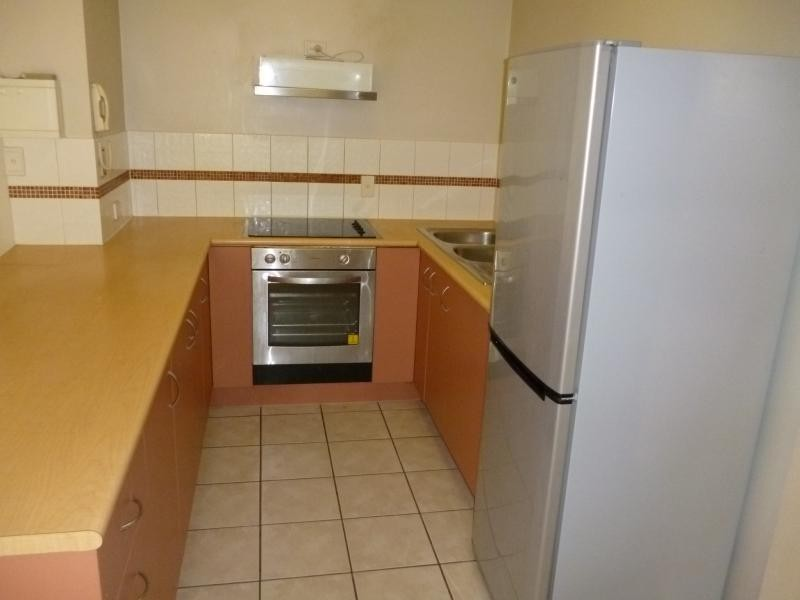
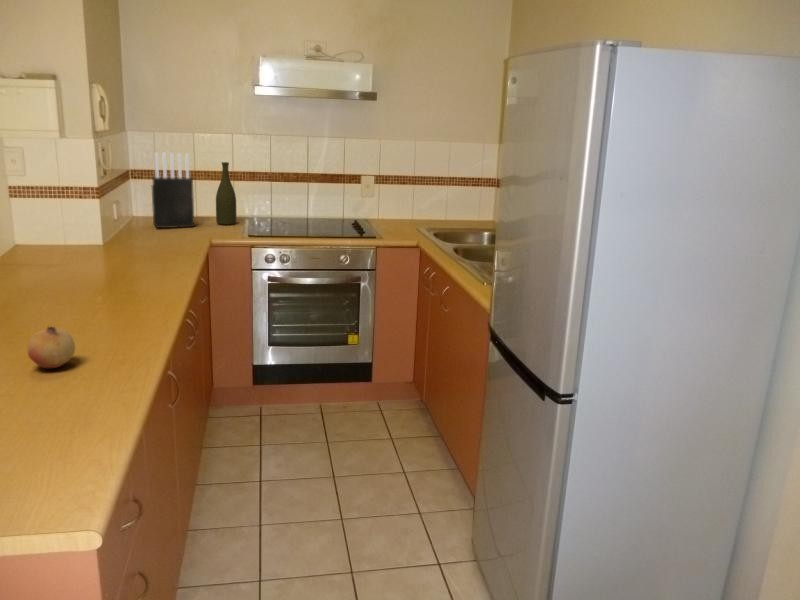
+ fruit (51, 345)
+ knife block (172, 189)
+ bottle (225, 193)
